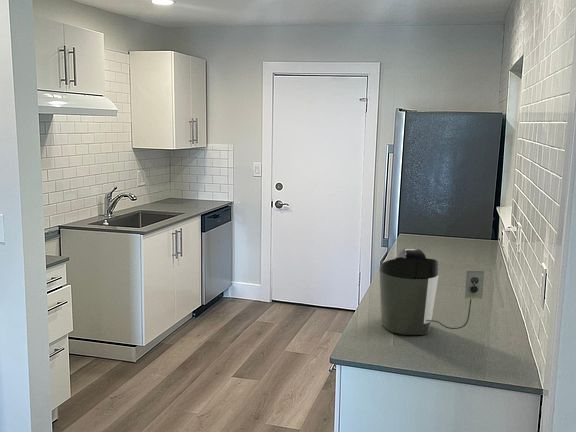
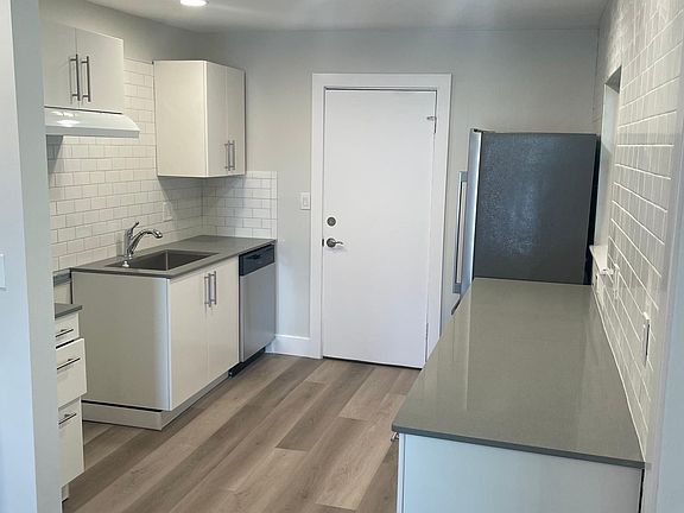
- coffee maker (425, 288)
